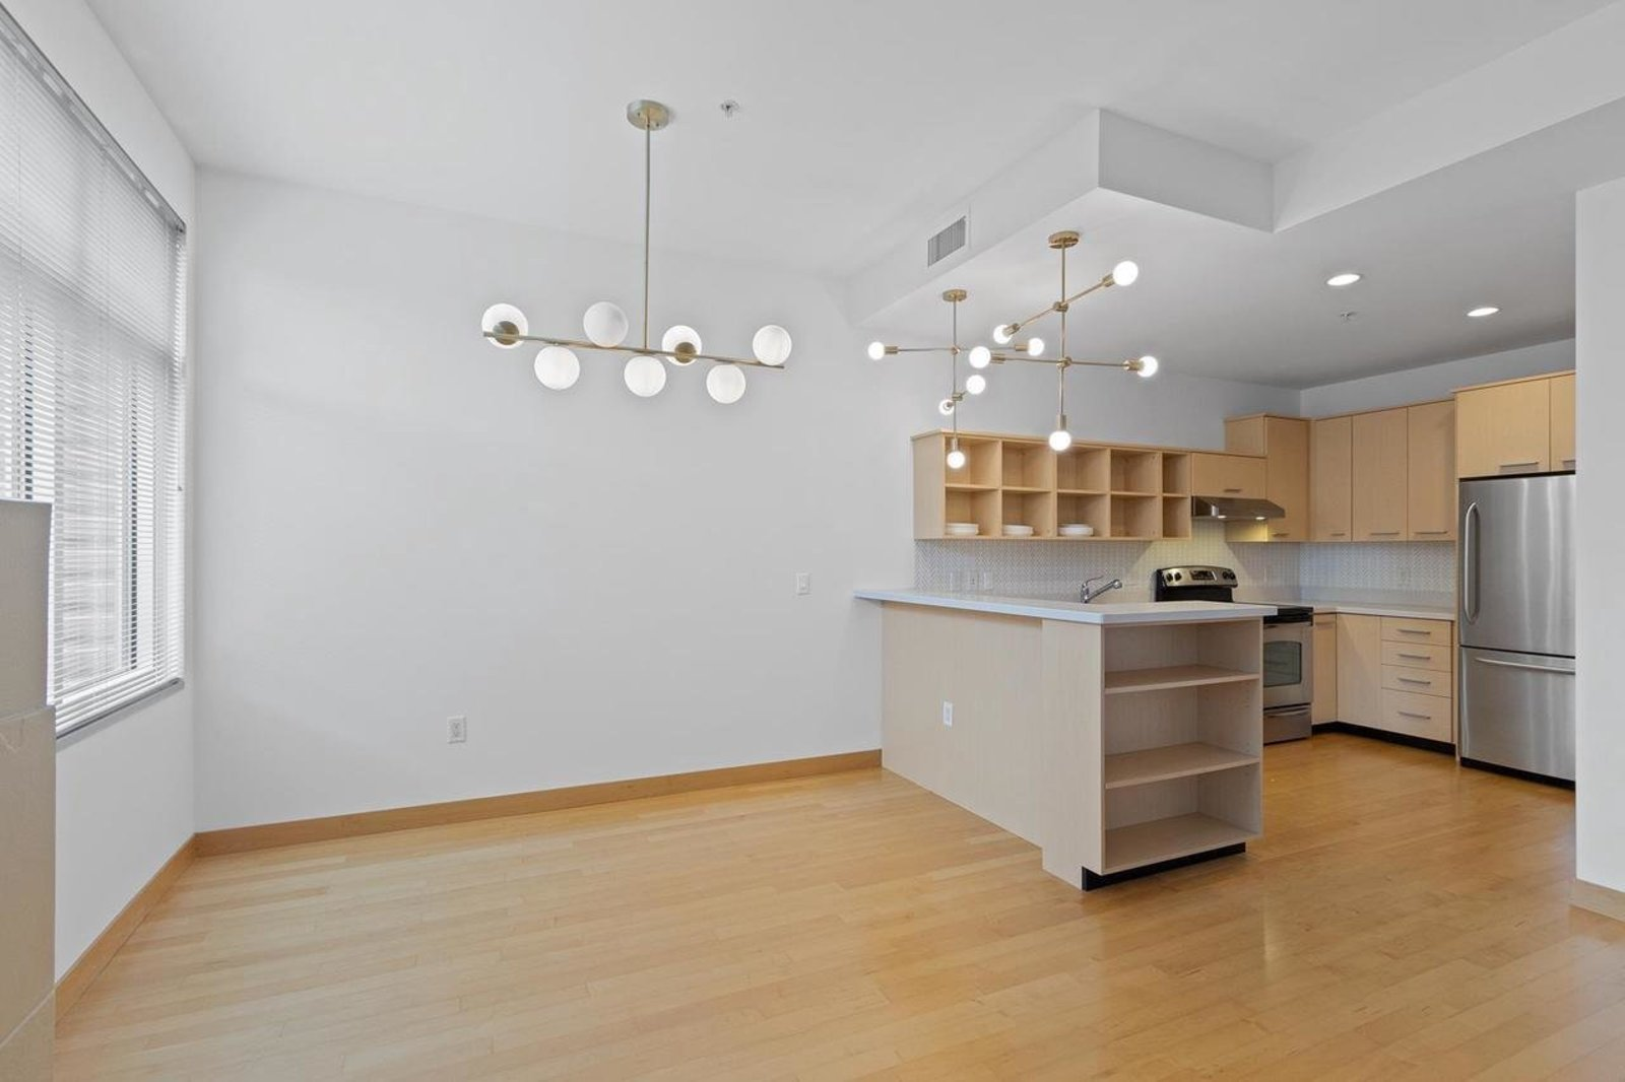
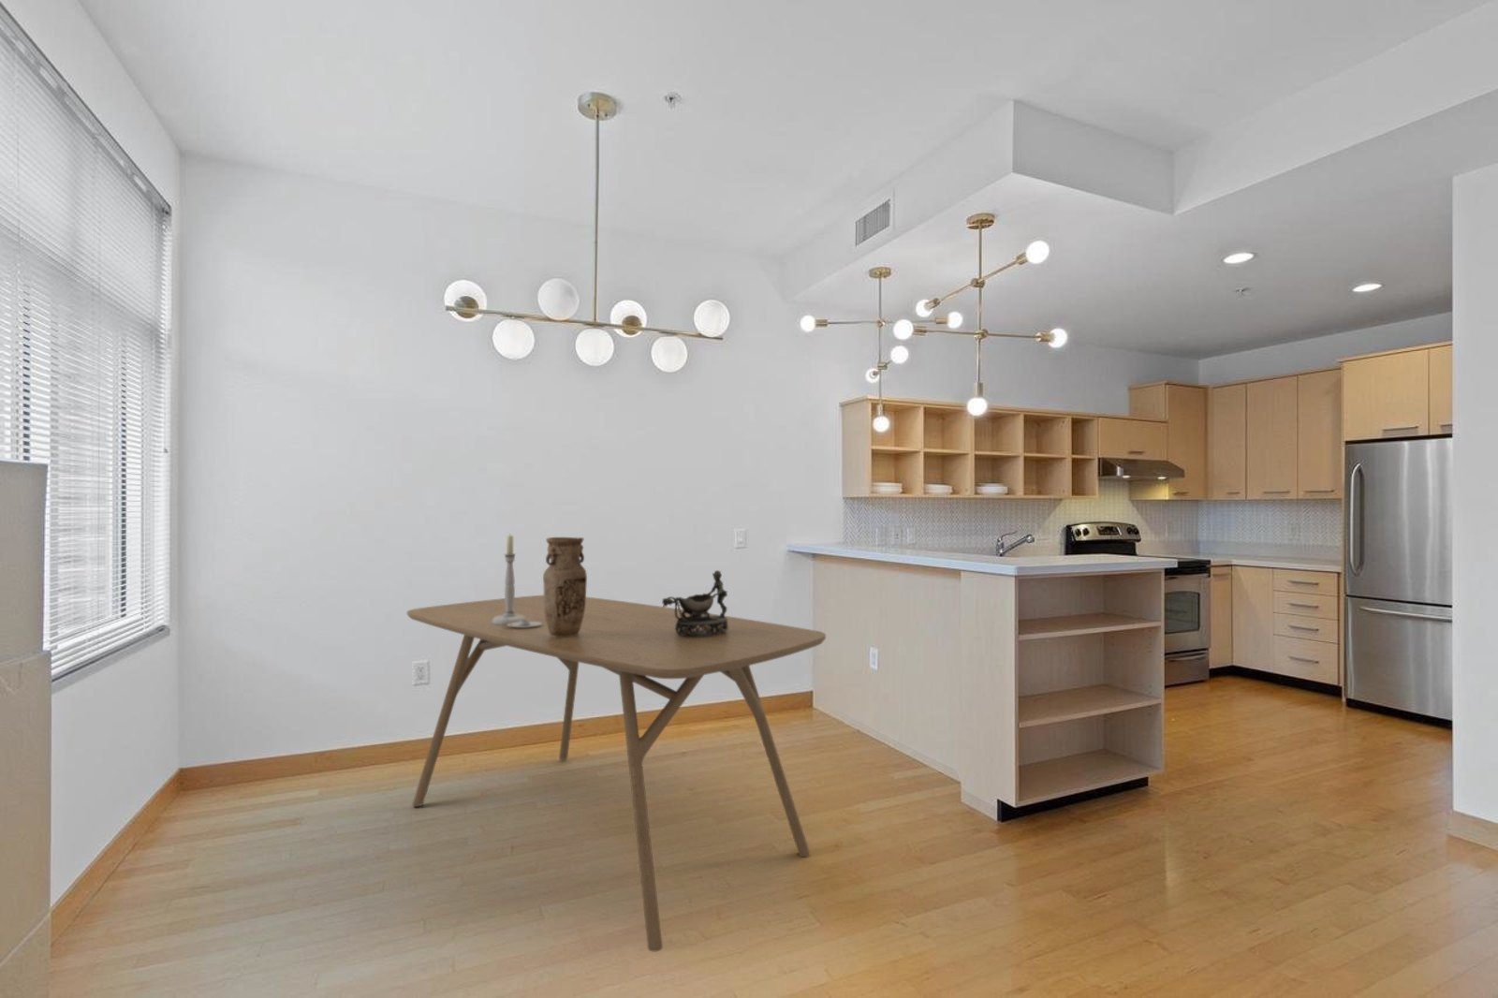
+ dining table (571, 724)
+ candlestick (513, 578)
+ vase (565, 585)
+ decorative bowl (698, 601)
